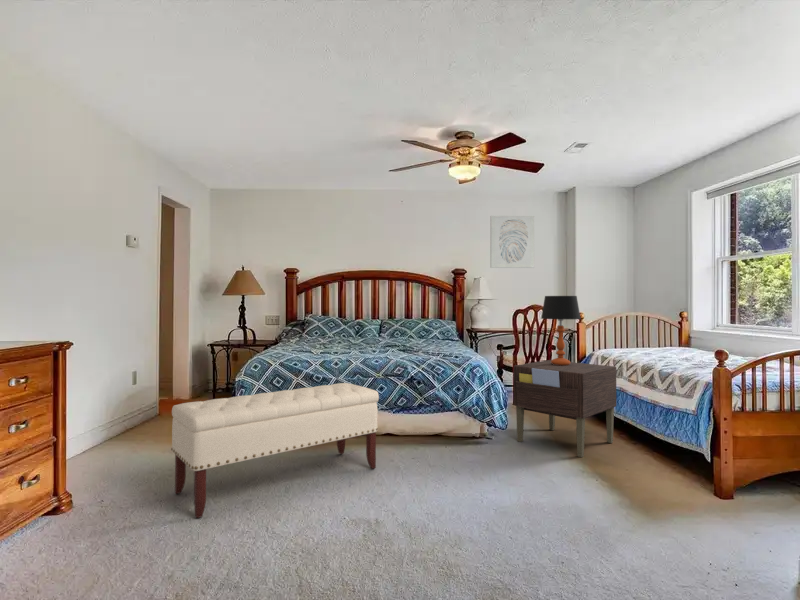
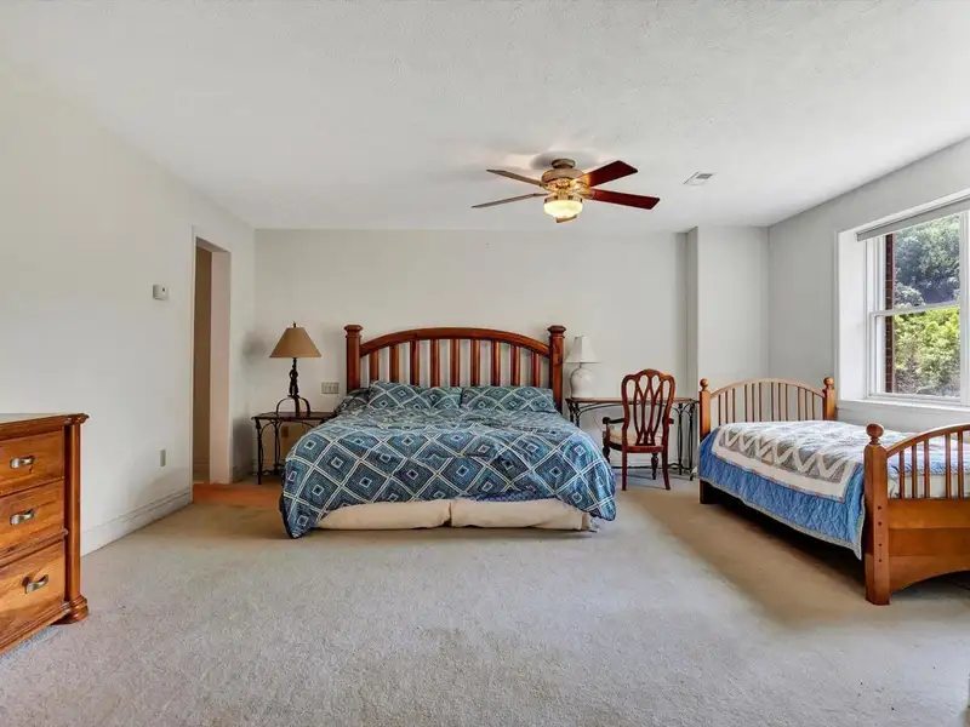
- table lamp (560, 330)
- bench (282, 437)
- nightstand (563, 404)
- wall art (512, 241)
